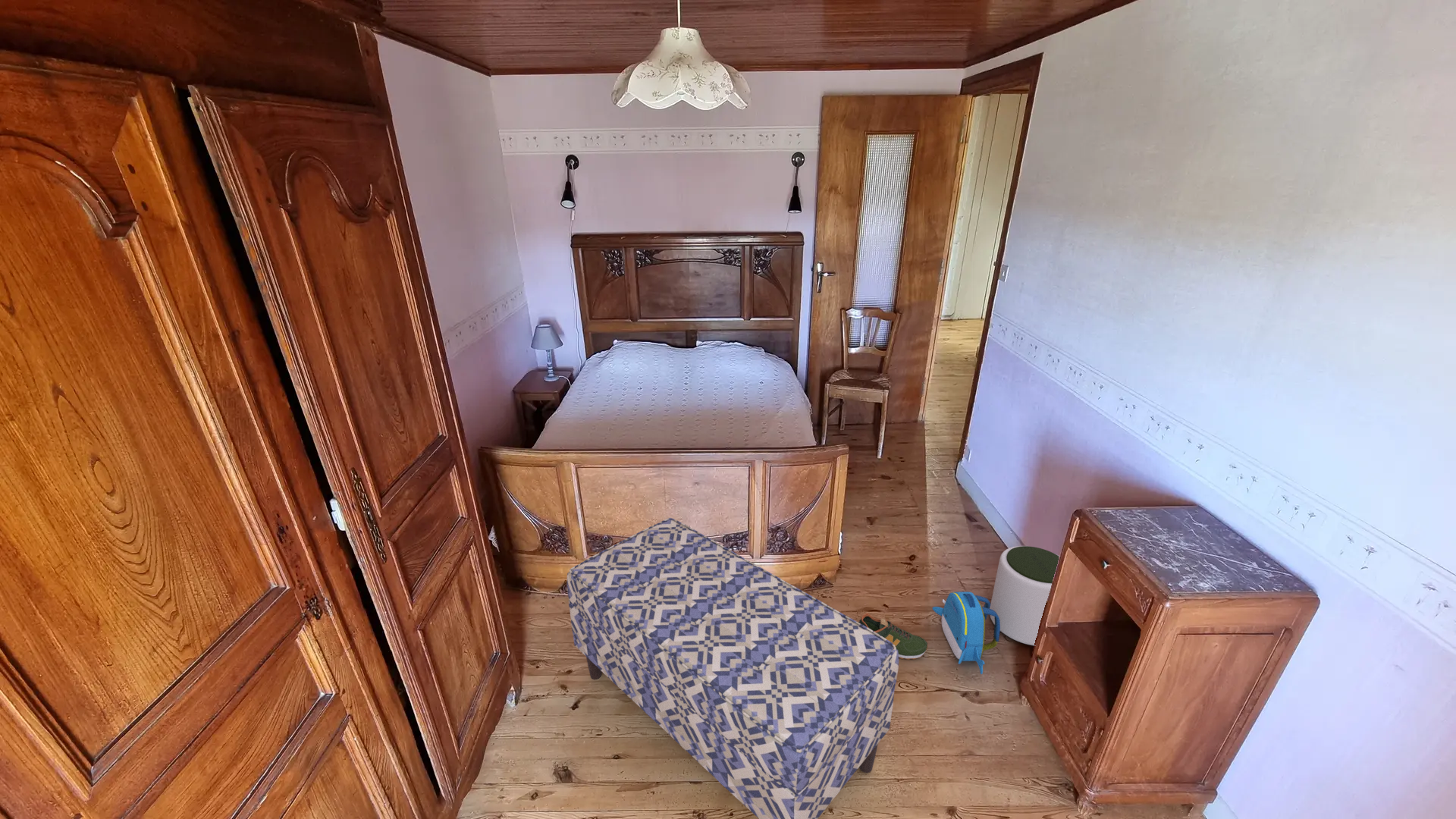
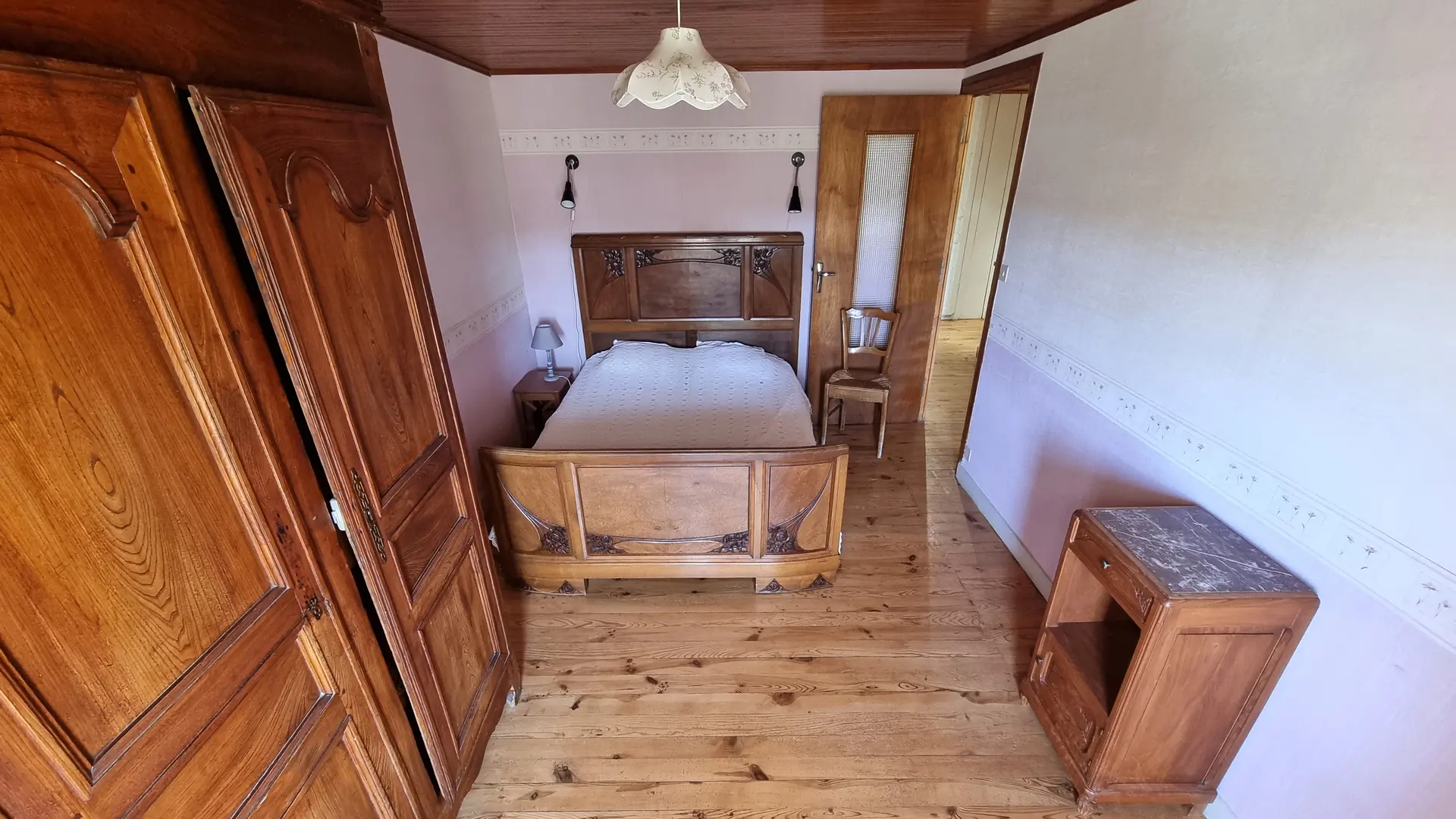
- bench (718, 663)
- shoe (890, 634)
- plant pot (1031, 594)
- backpack (971, 623)
